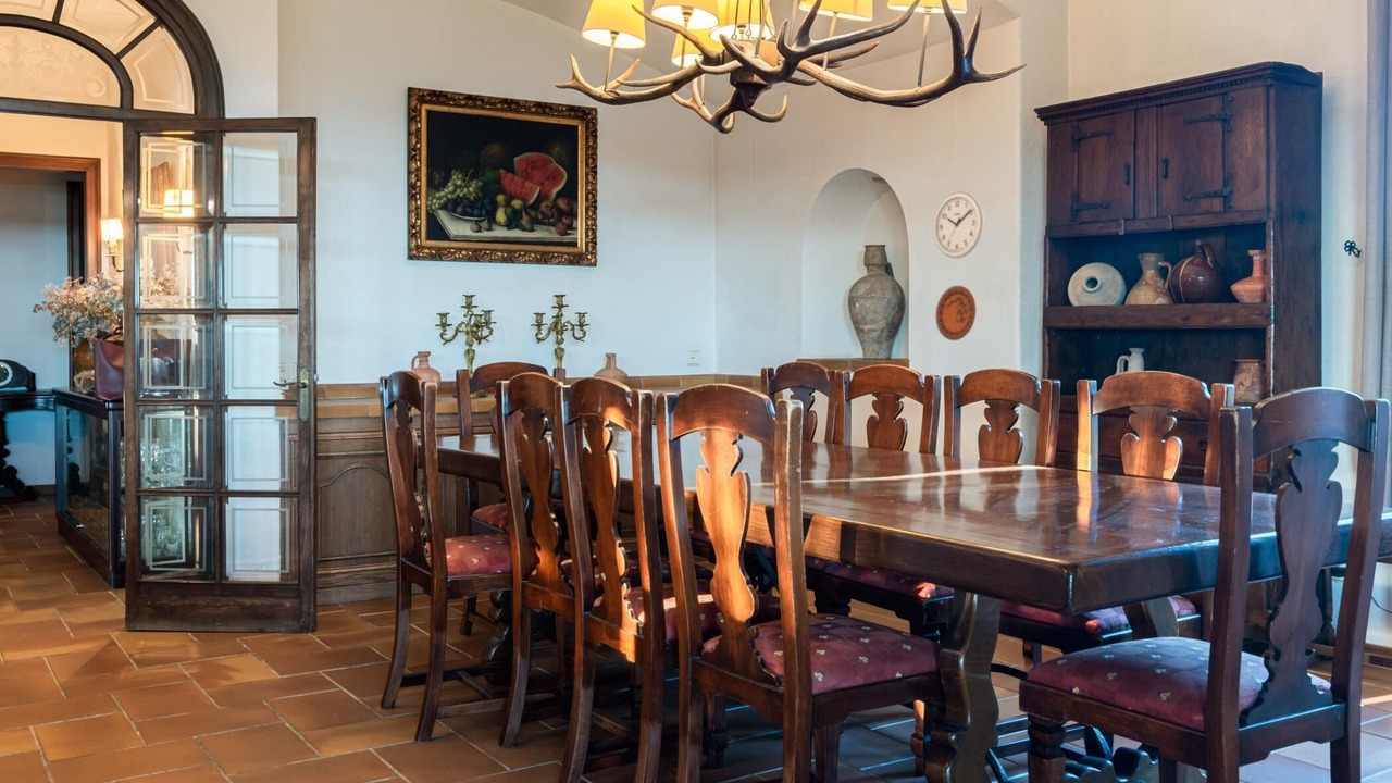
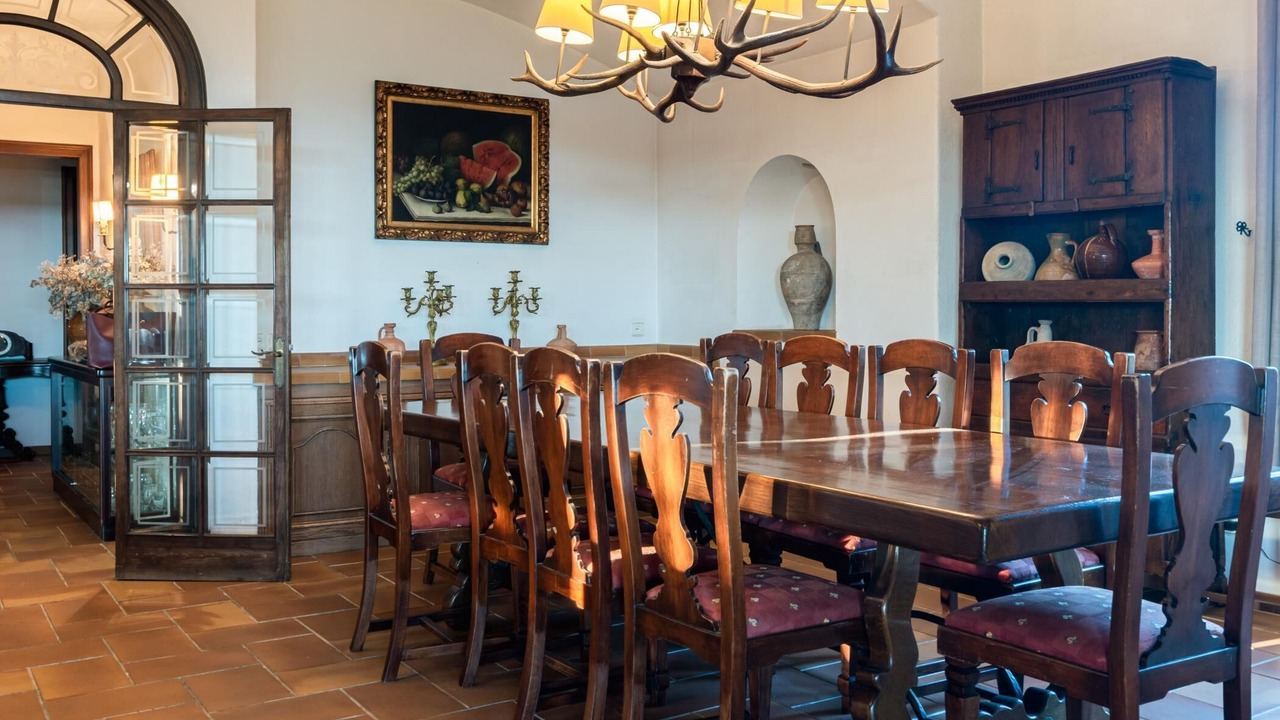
- wall clock (957, 224)
- decorative plate (956, 312)
